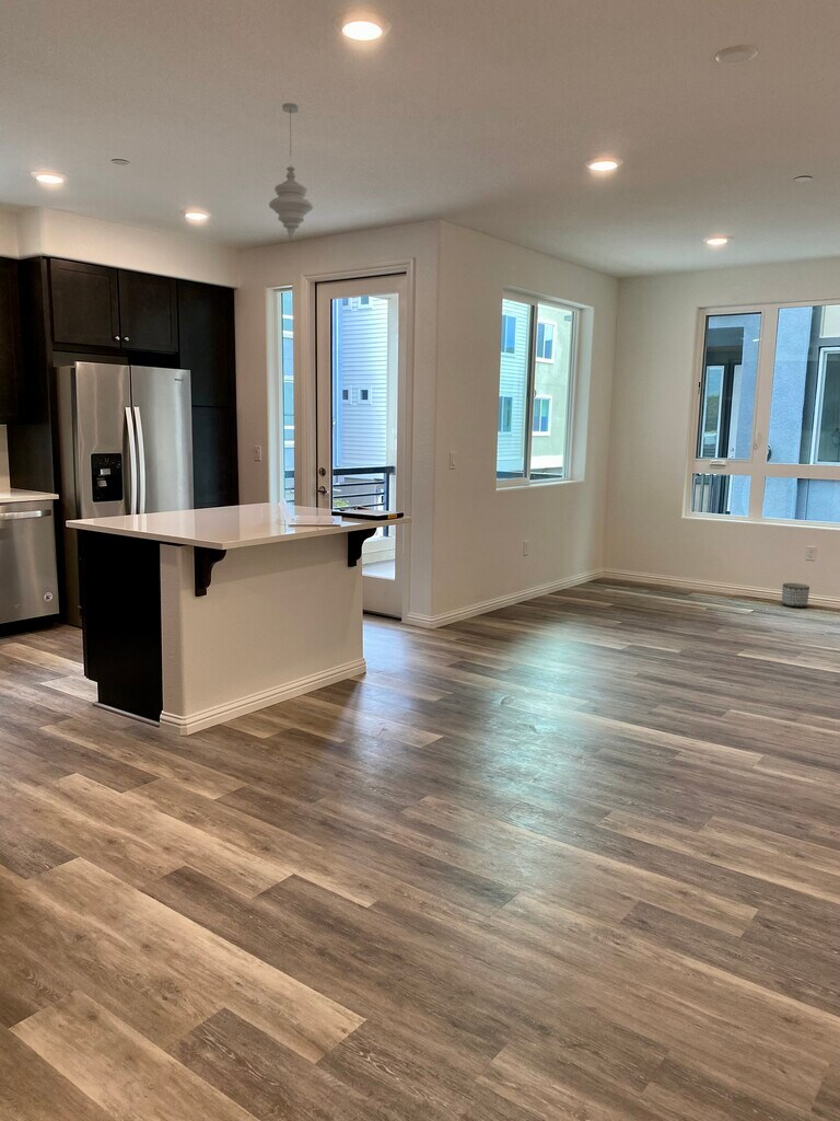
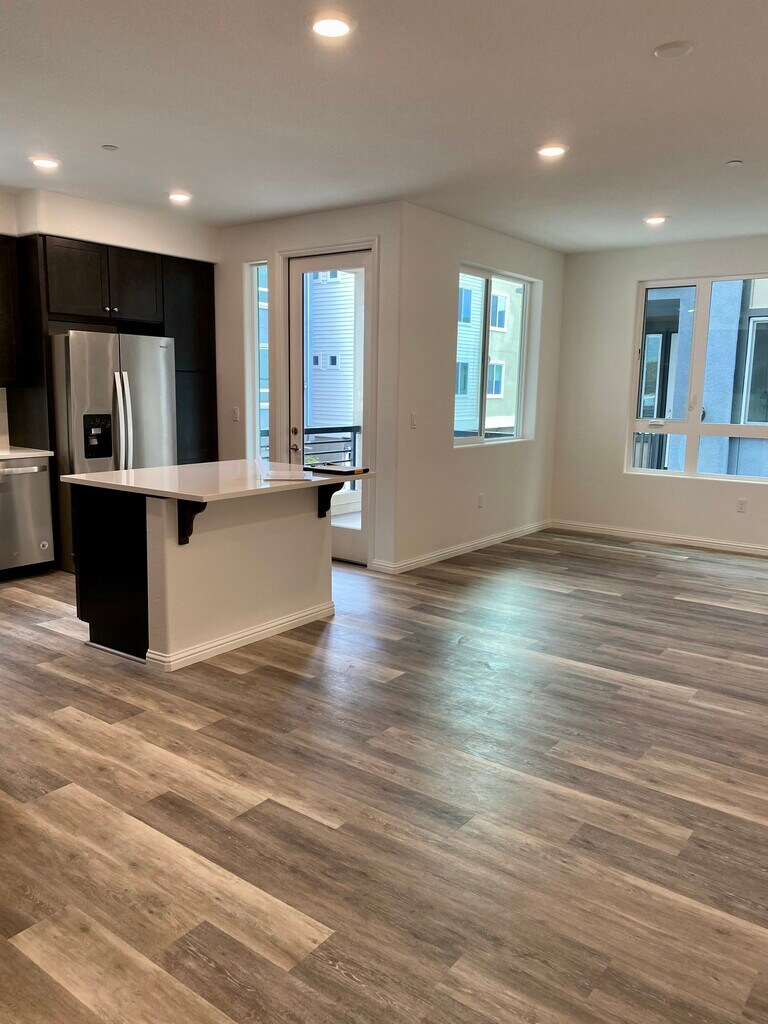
- pendant light (290, 173)
- planter (795, 594)
